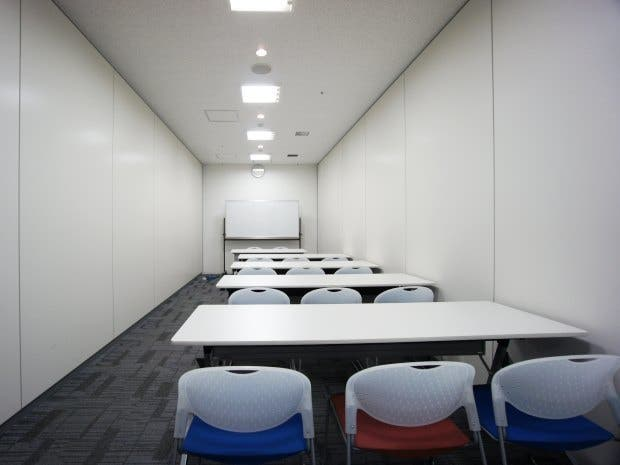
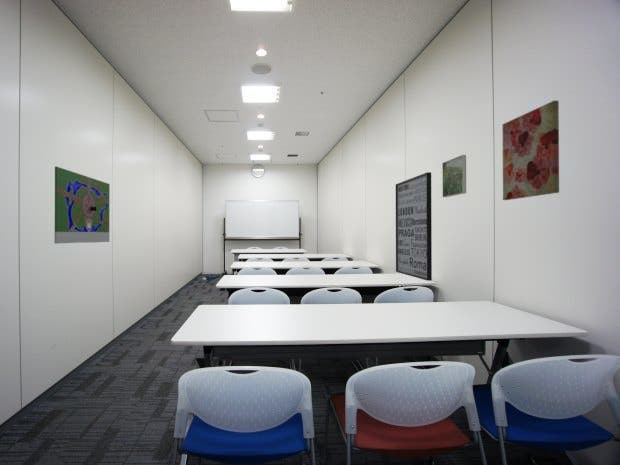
+ wall art (411, 227)
+ wall art (528, 155)
+ road map (88, 209)
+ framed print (453, 177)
